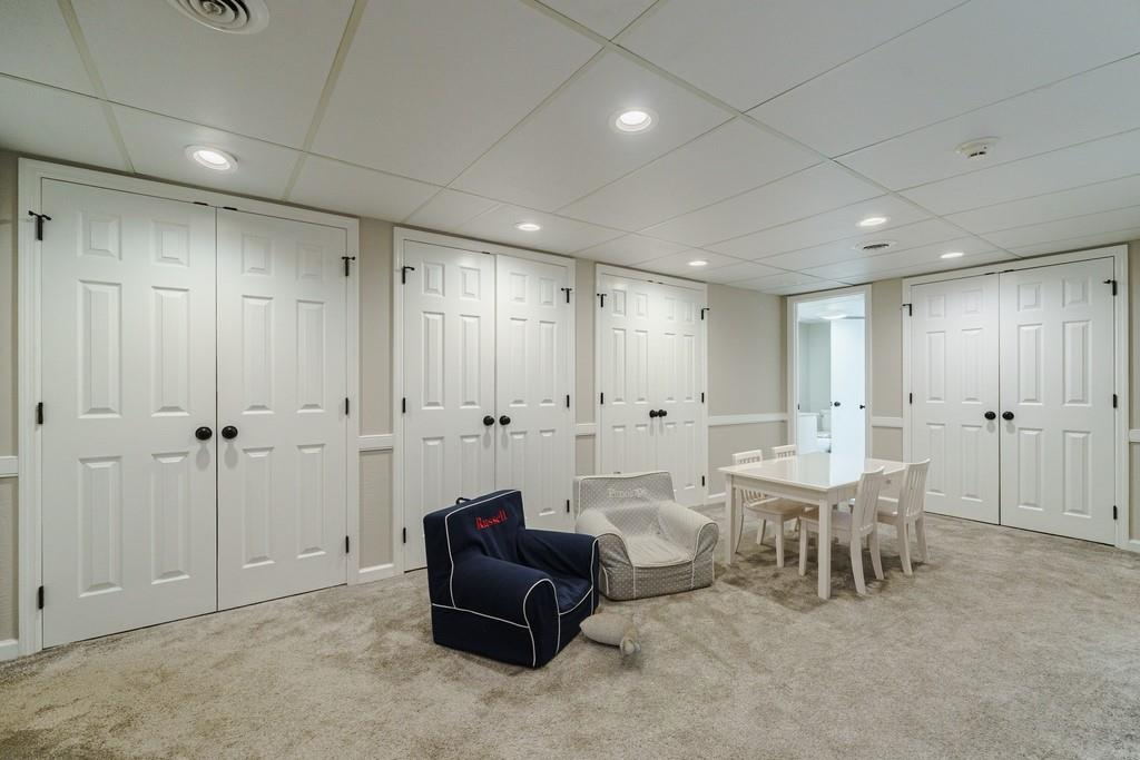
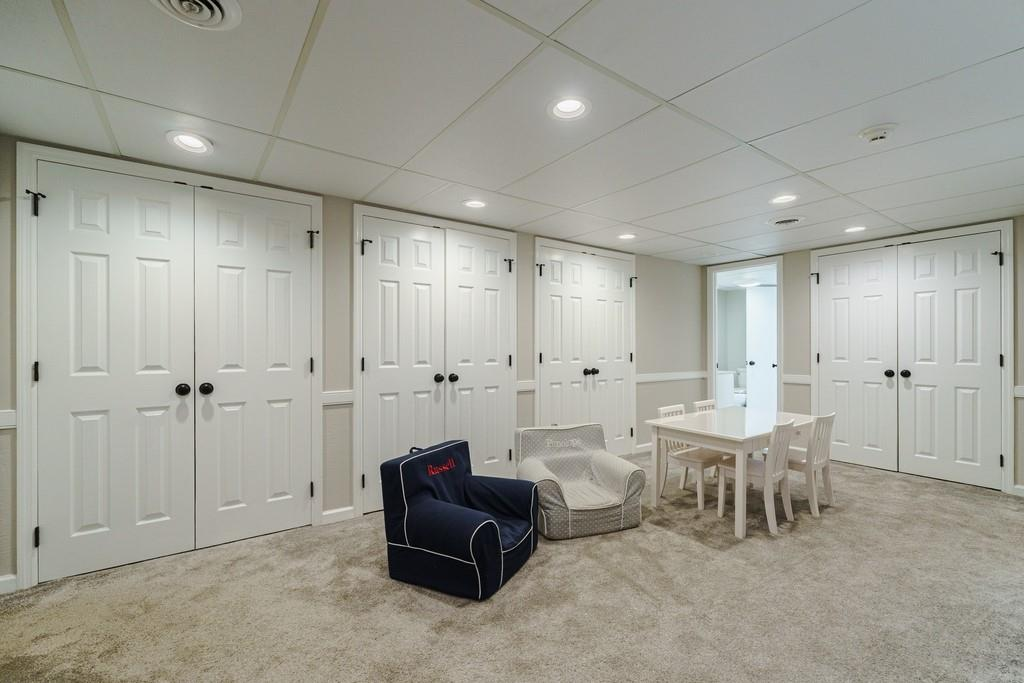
- plush toy (613, 632)
